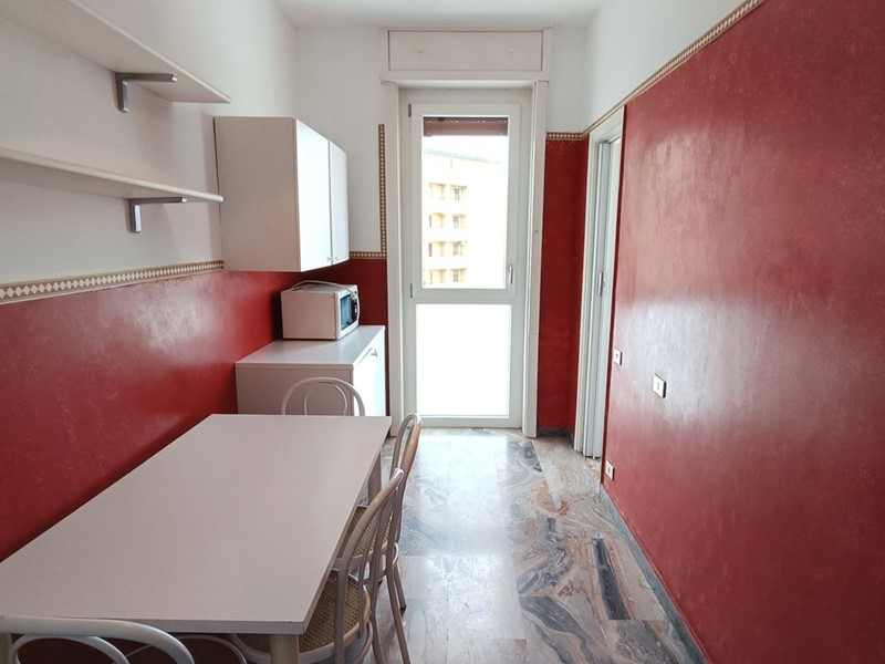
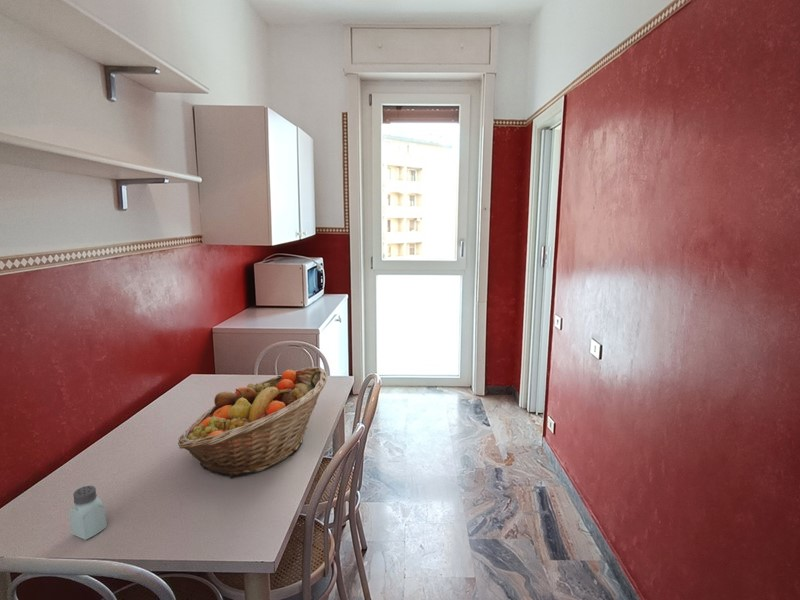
+ saltshaker (87, 511)
+ fruit basket (260, 413)
